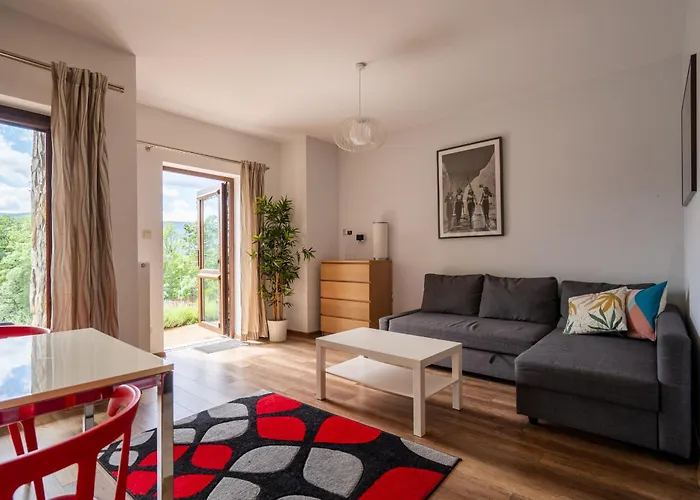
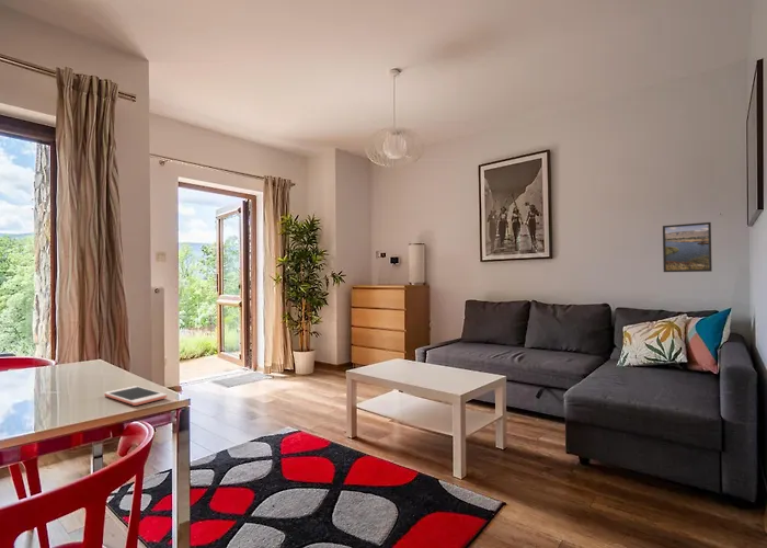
+ cell phone (135, 395)
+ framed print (686, 248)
